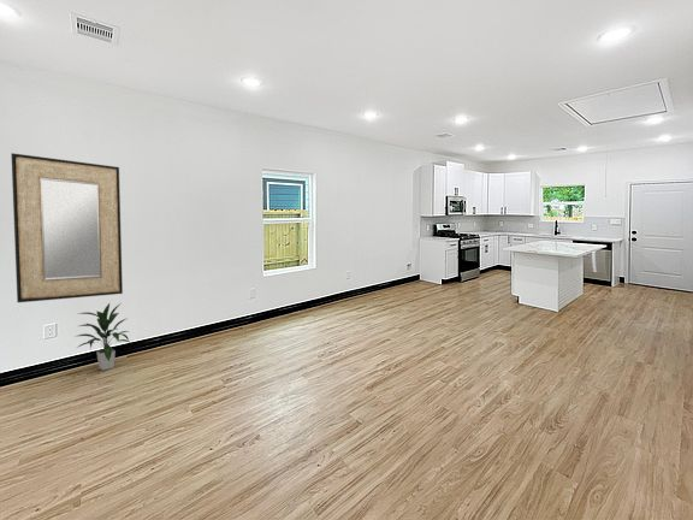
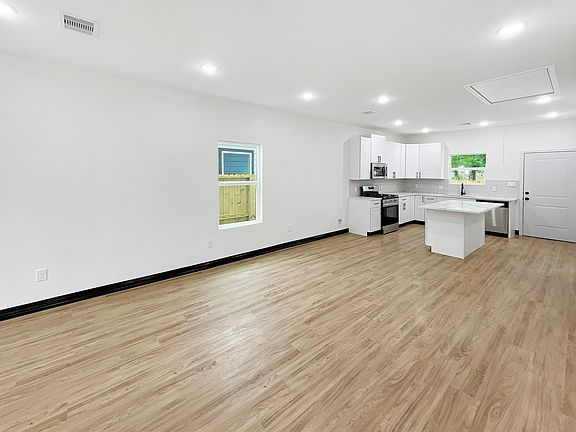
- indoor plant (103, 336)
- home mirror (71, 230)
